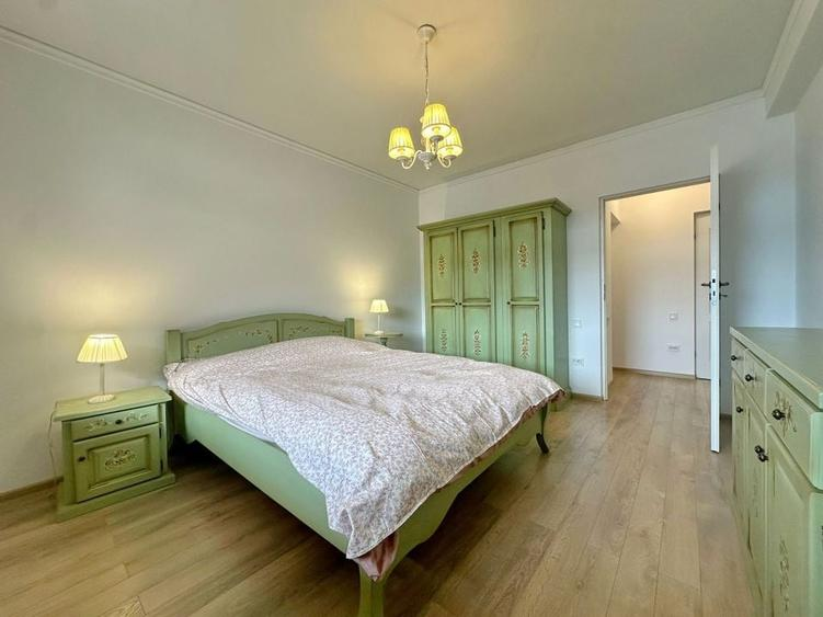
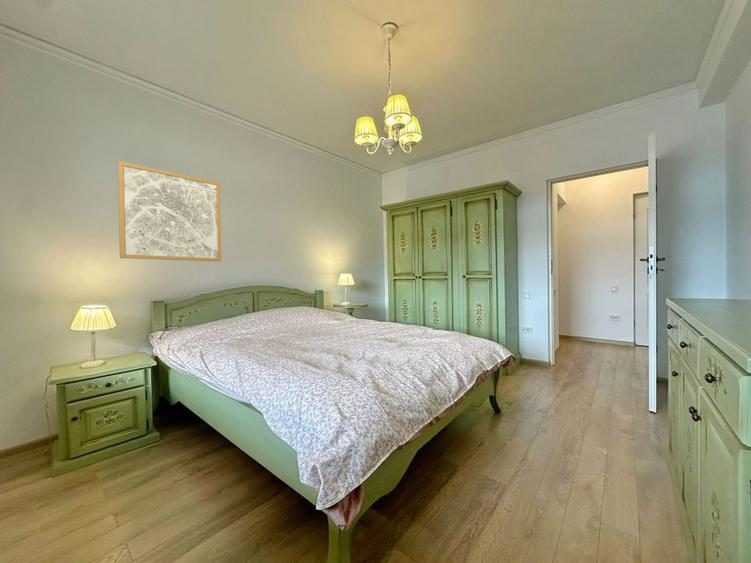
+ wall art (174, 216)
